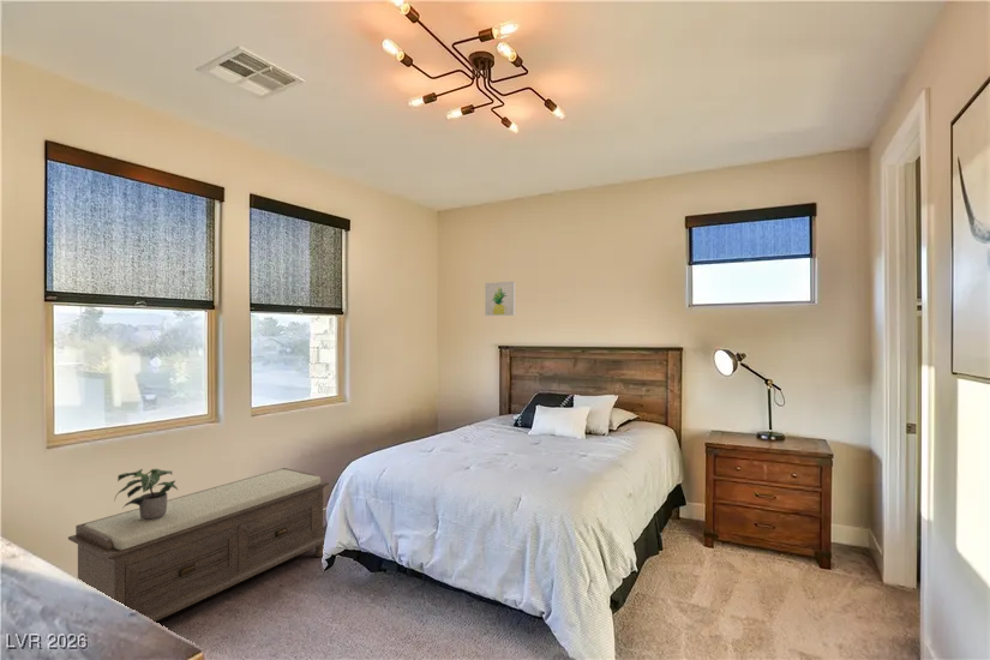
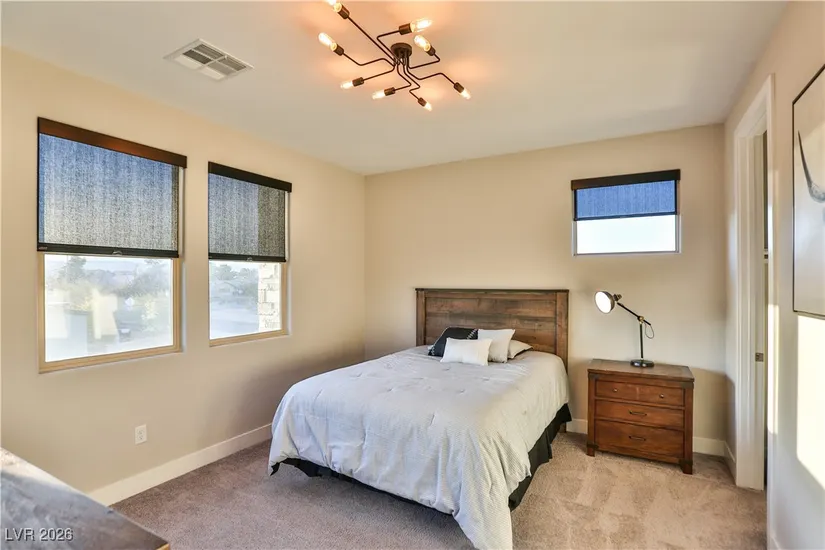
- wall art (499, 299)
- potted plant (146, 493)
- bench (217, 542)
